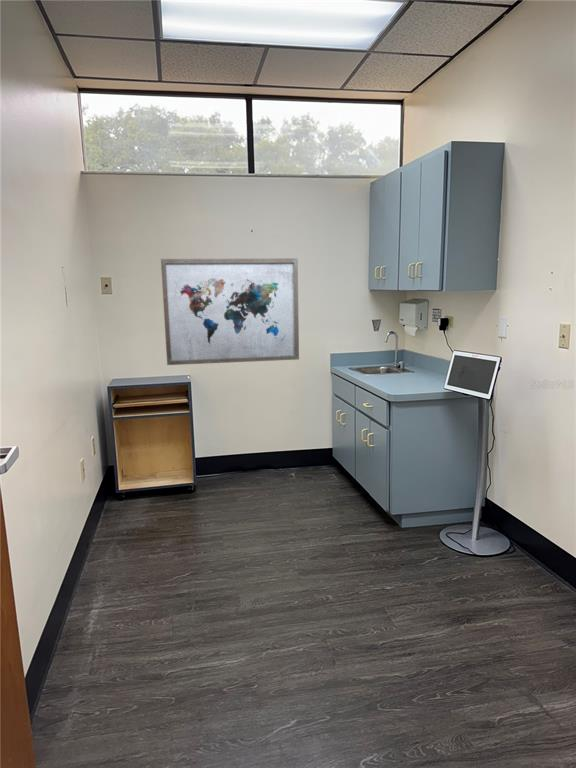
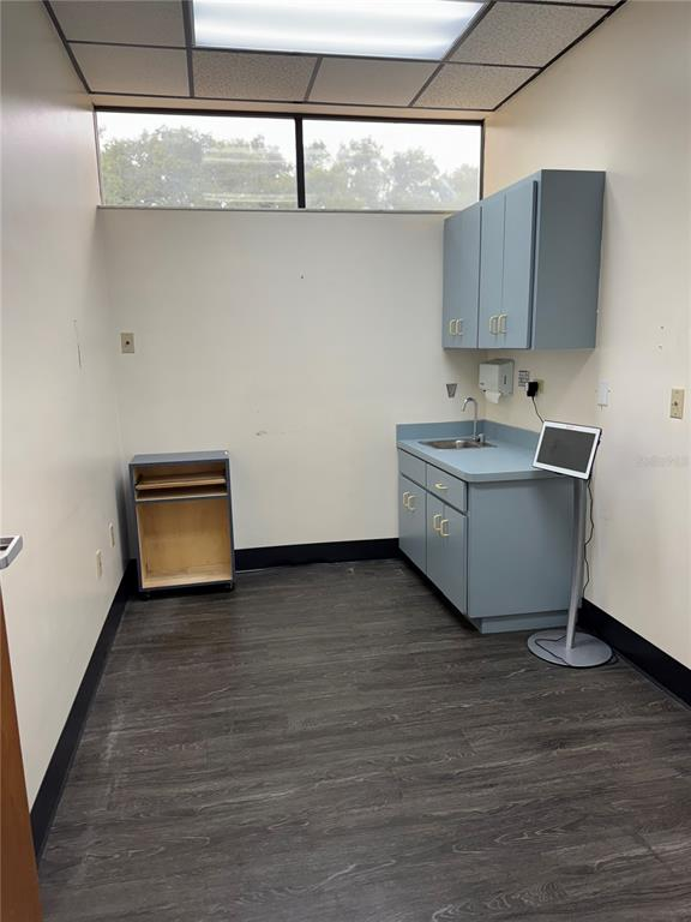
- wall art (232, 311)
